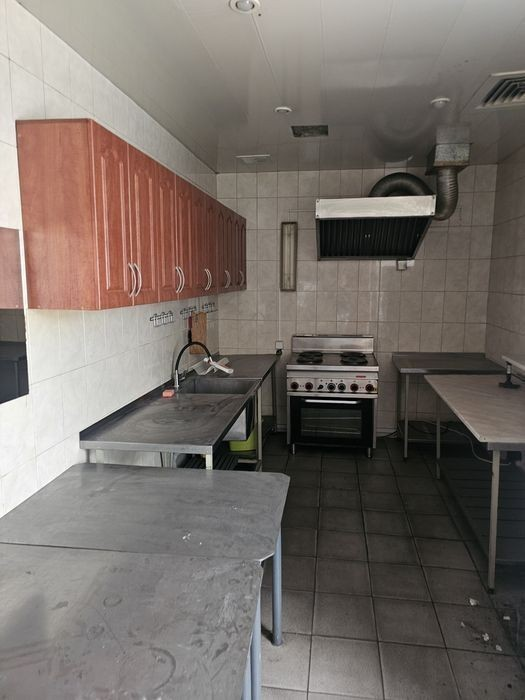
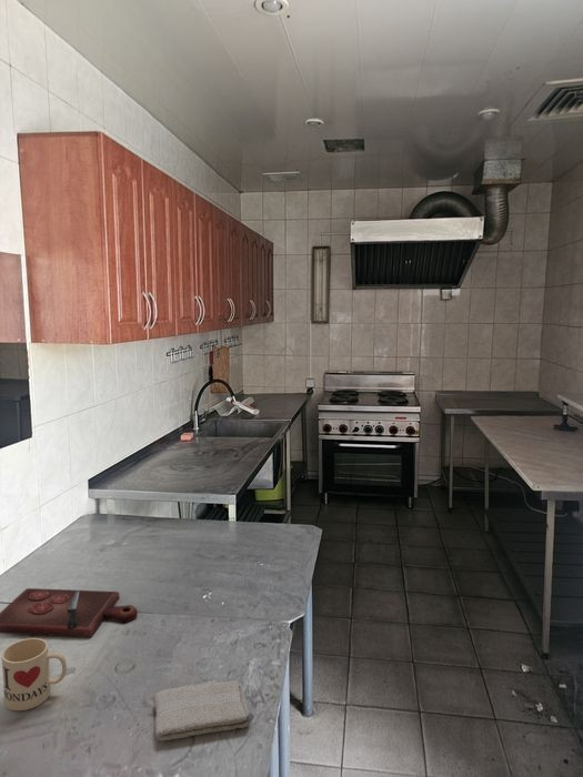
+ washcloth (201, 707)
+ cutting board (63, 607)
+ mug (36, 672)
